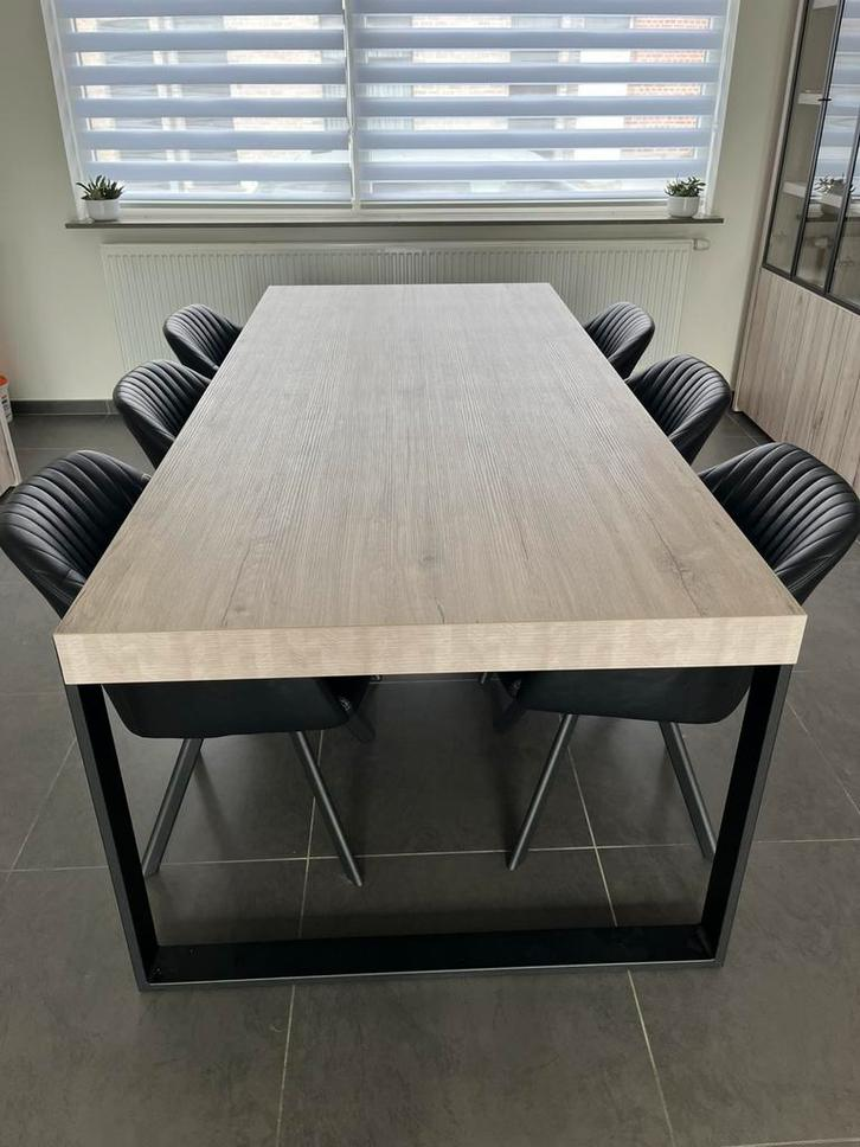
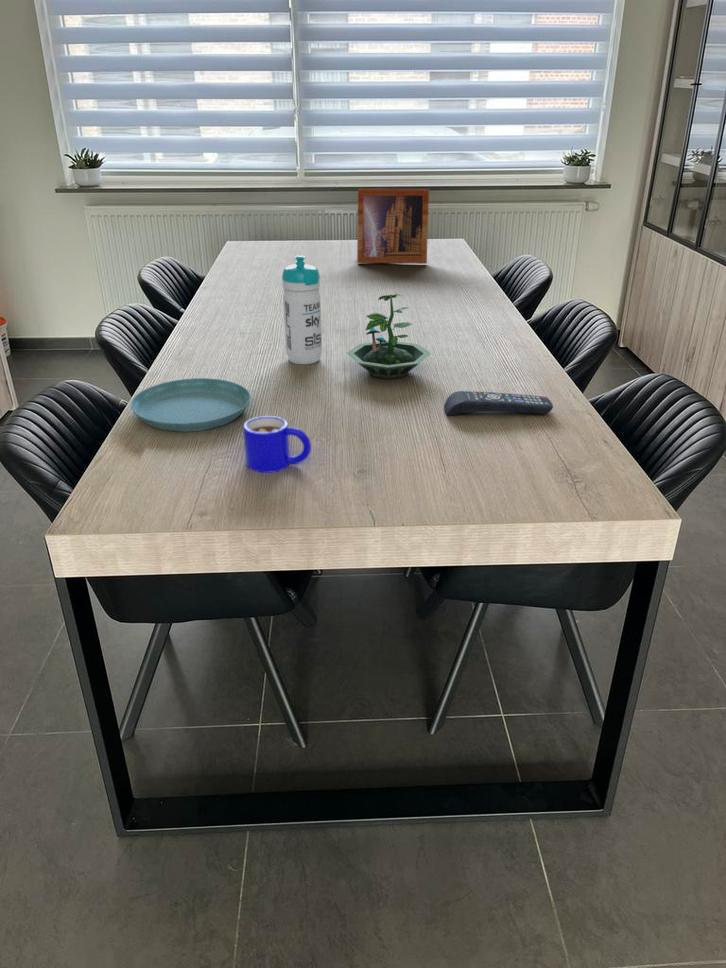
+ water bottle (302, 309)
+ mug (278, 445)
+ picture frame (392, 225)
+ terrarium (390, 307)
+ saucer (192, 405)
+ remote control (498, 403)
